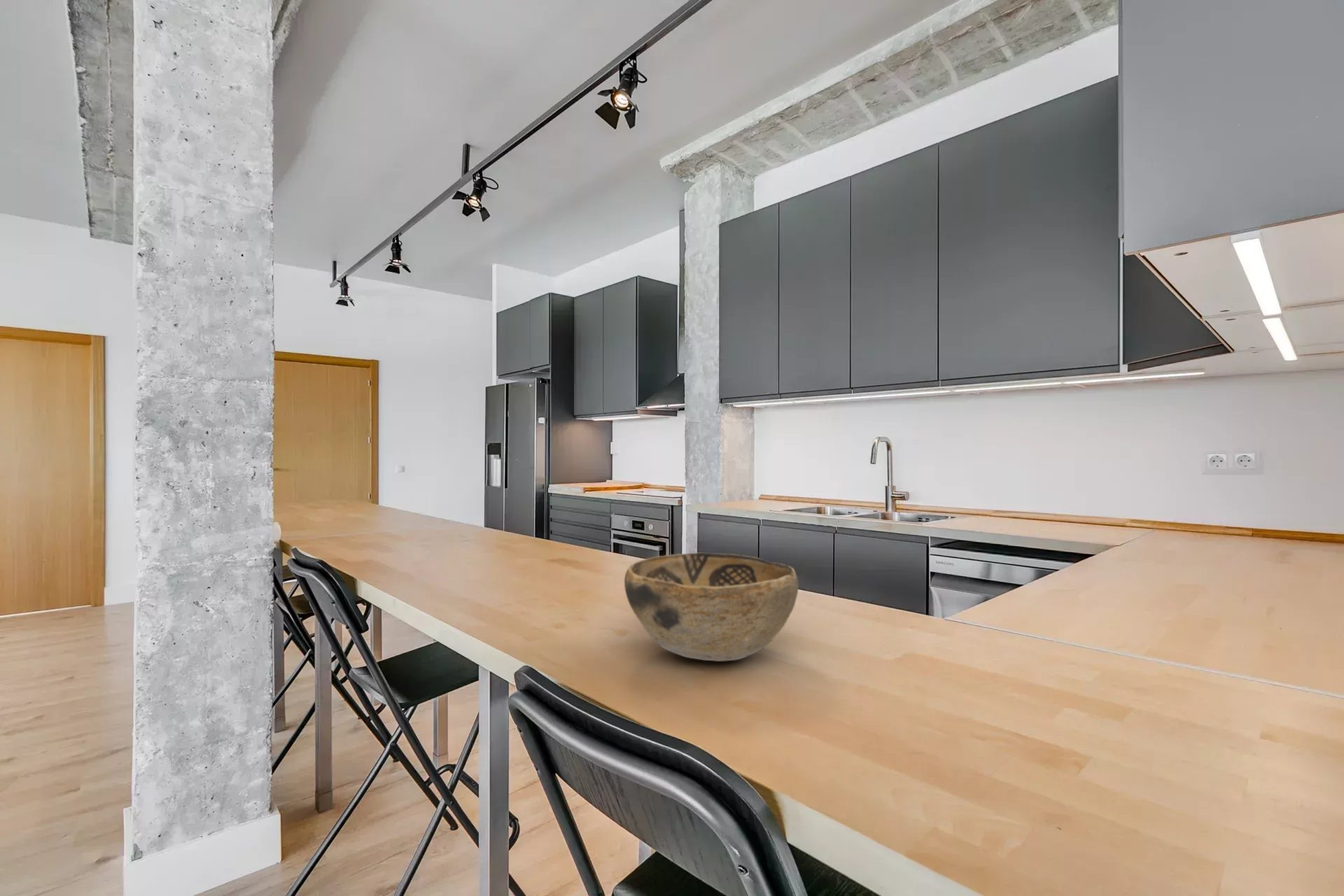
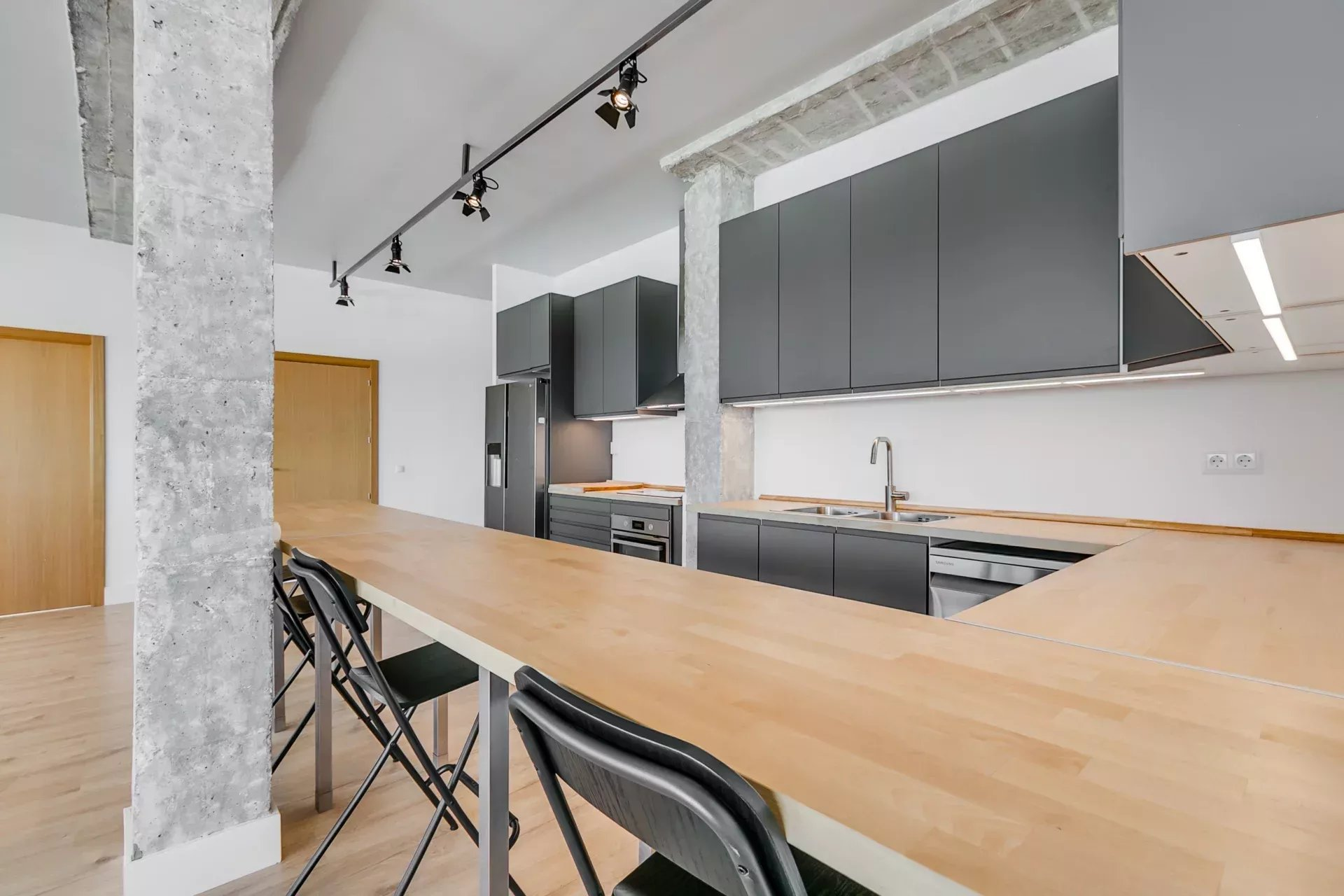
- decorative bowl (710, 610)
